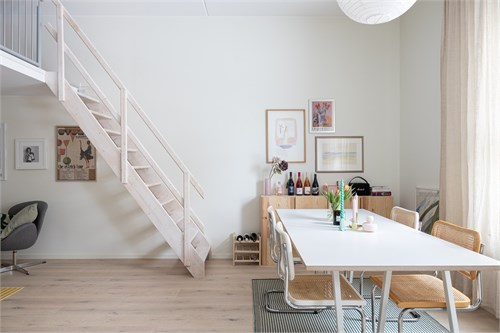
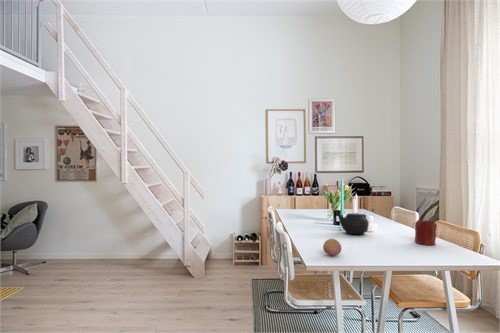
+ candle (425, 230)
+ fruit (332, 246)
+ teapot (352, 223)
